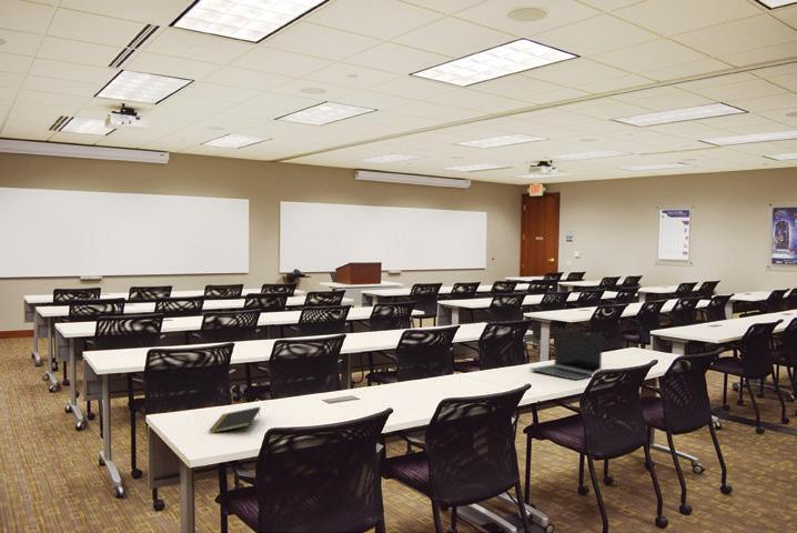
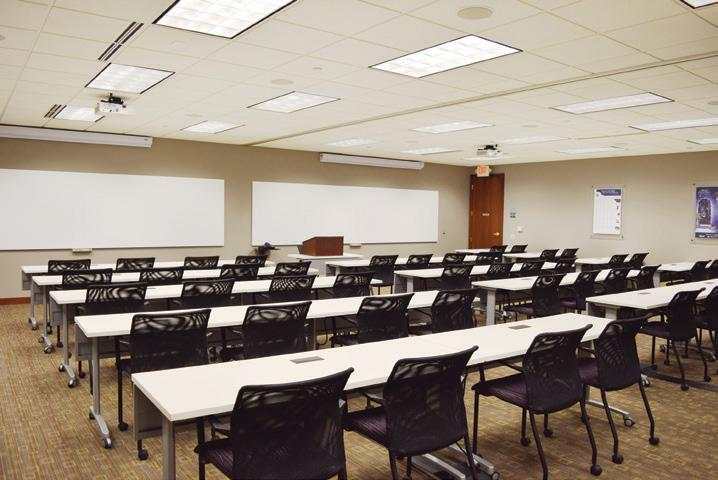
- laptop (564, 353)
- notepad (235, 419)
